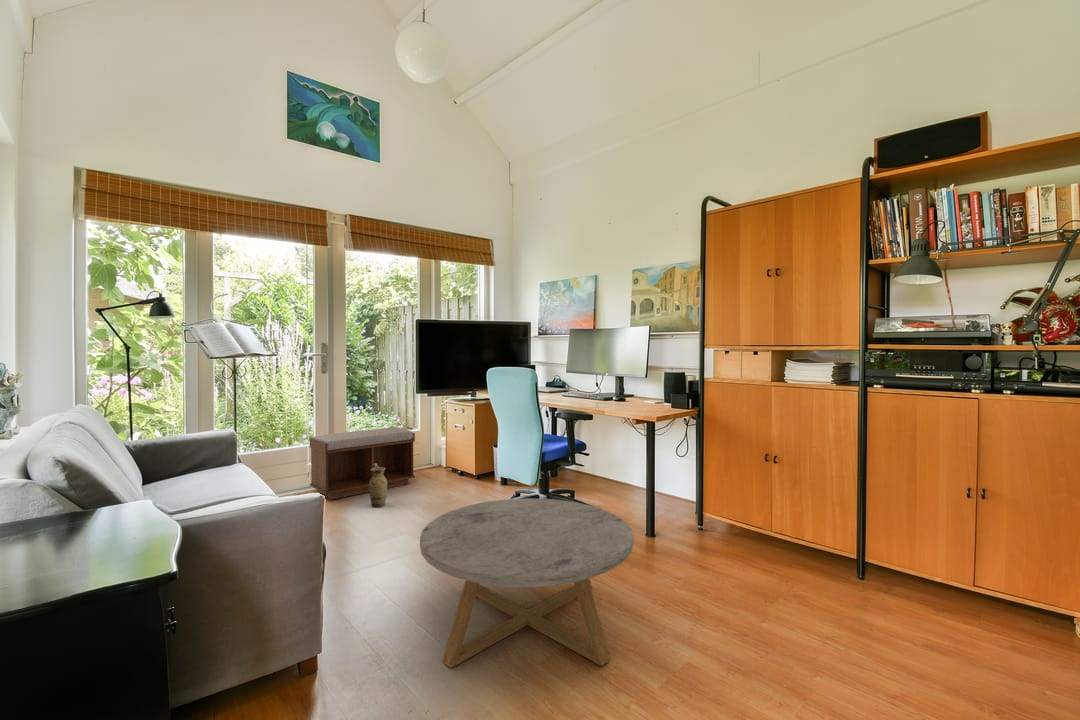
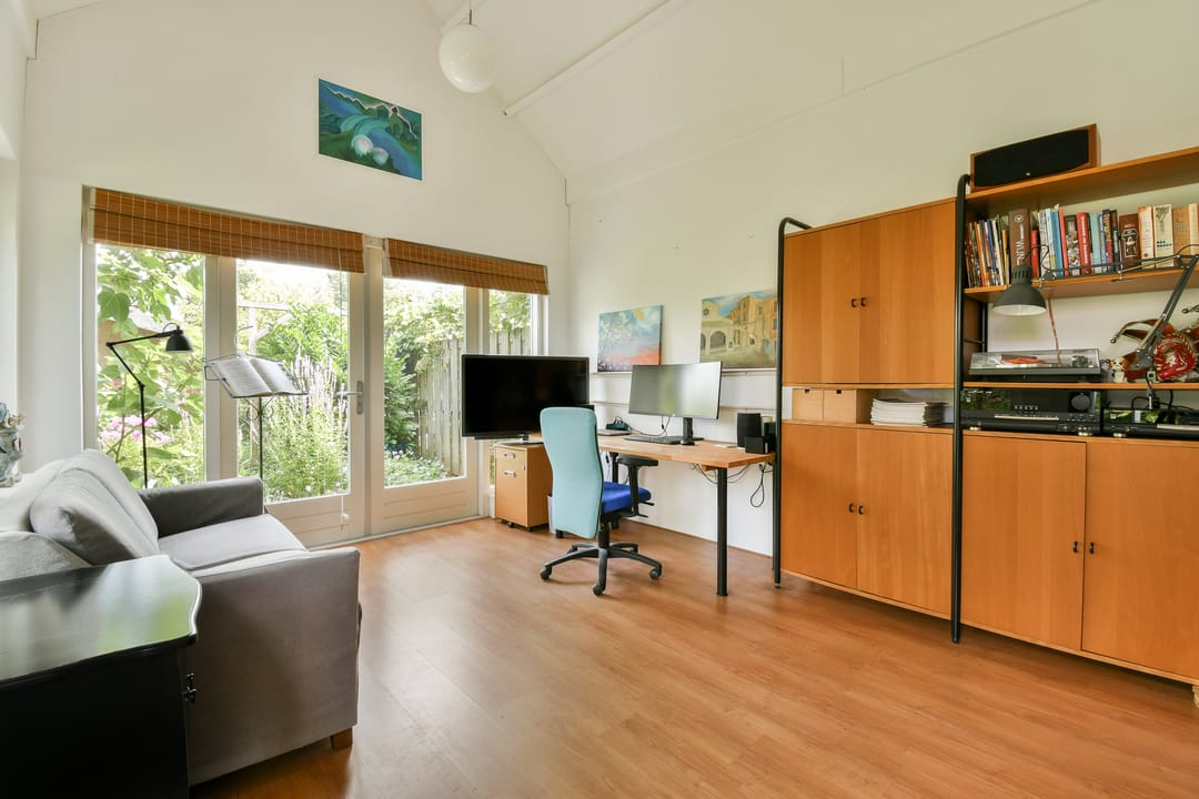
- bench (364, 459)
- coffee table (527, 574)
- ceramic jug (377, 485)
